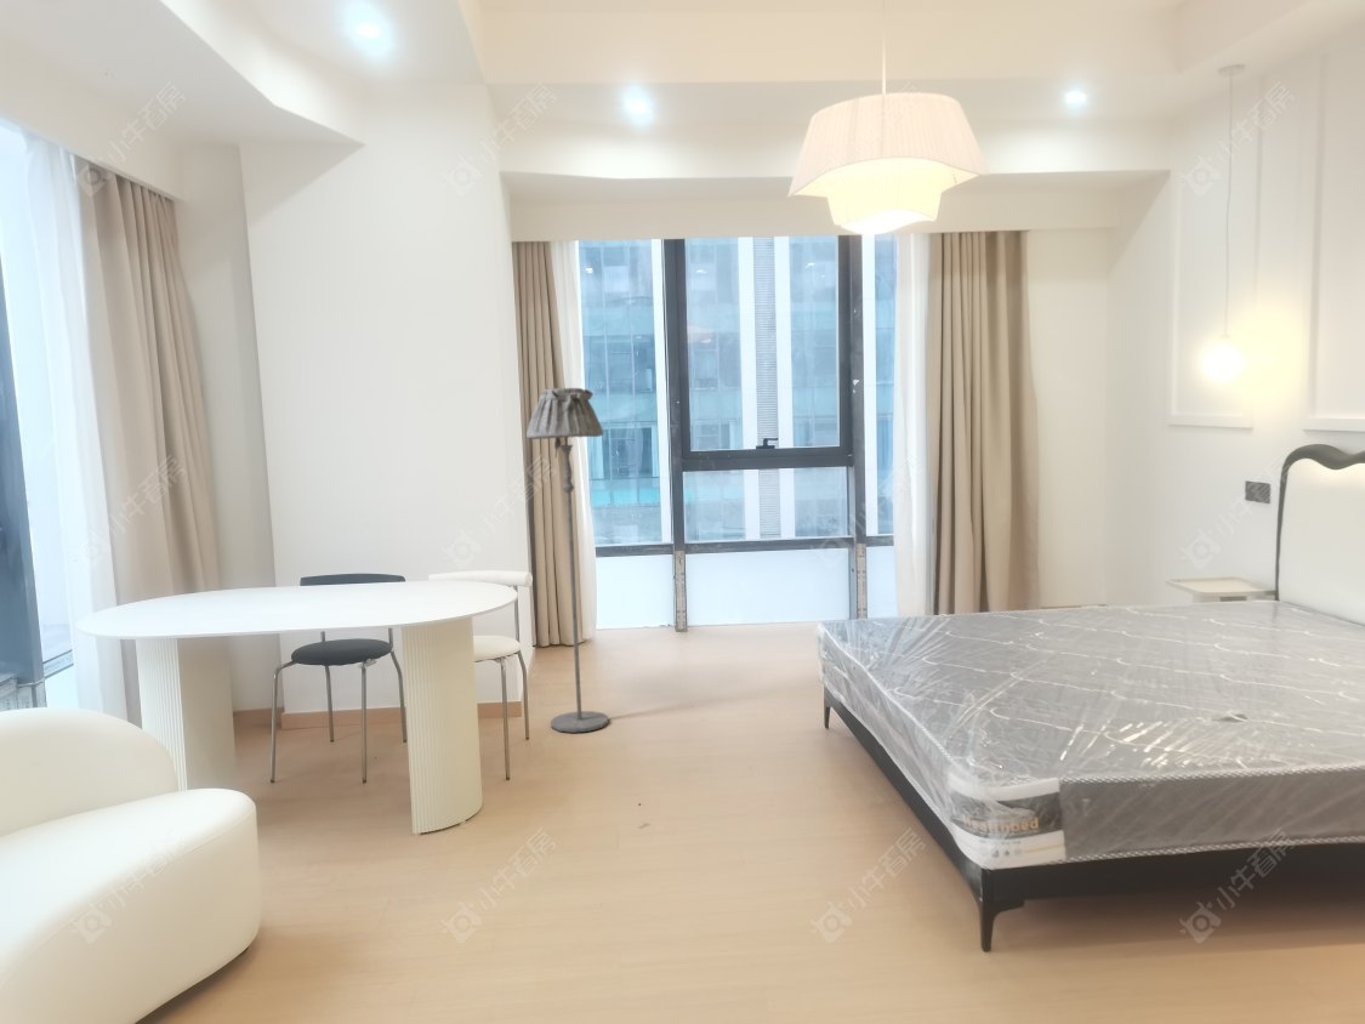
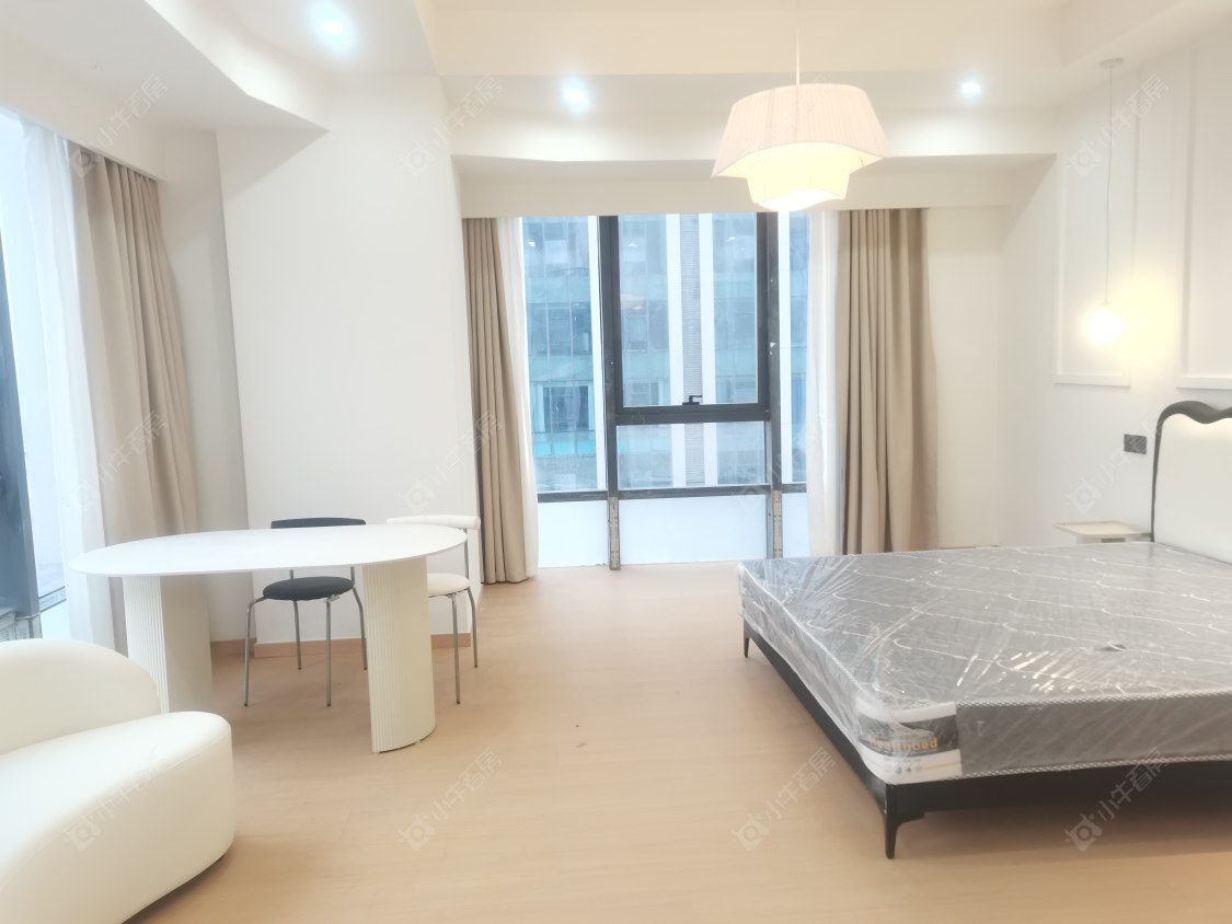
- floor lamp (570, 558)
